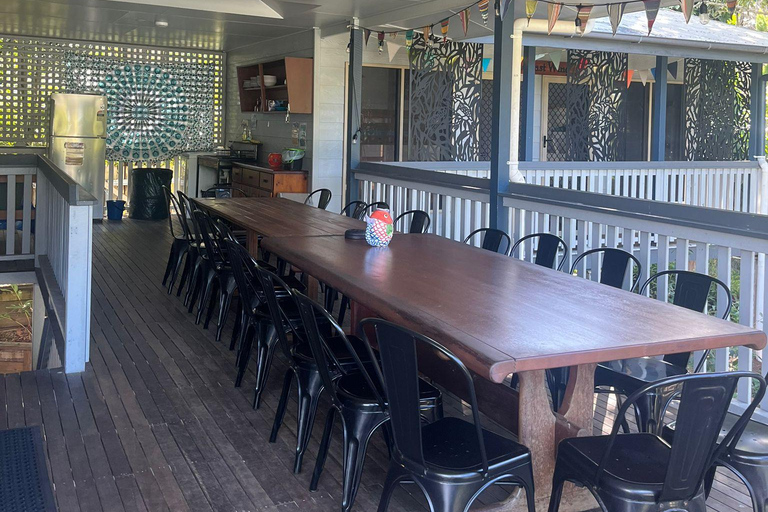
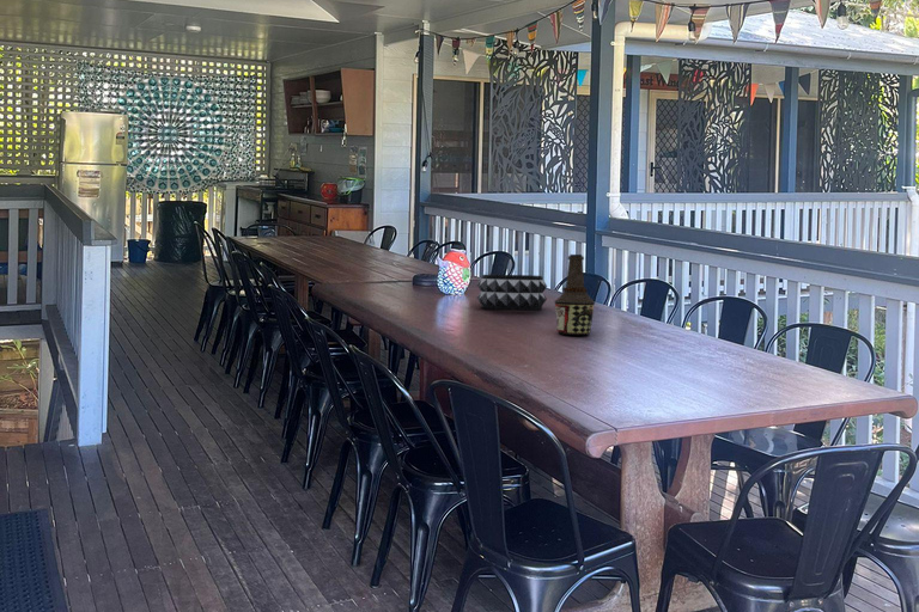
+ decorative bowl (511, 292)
+ bottle (574, 294)
